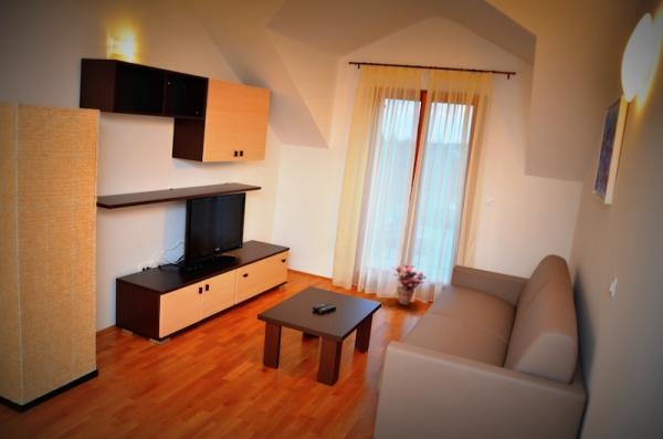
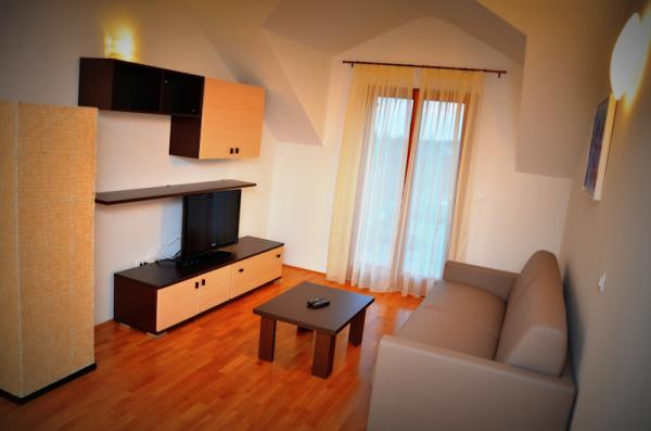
- potted plant (408, 285)
